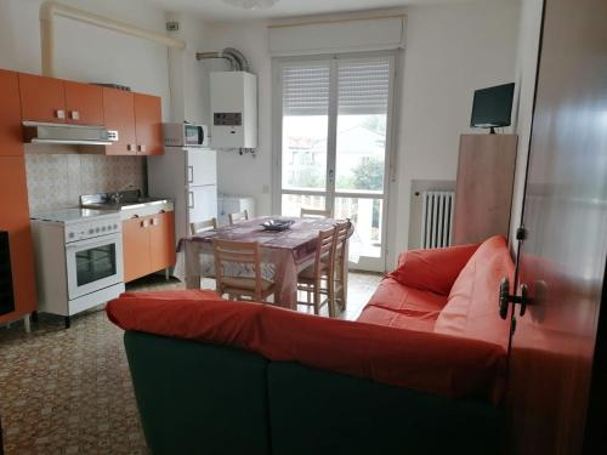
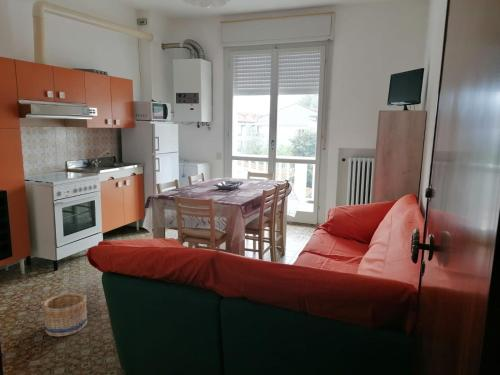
+ basket (65, 313)
